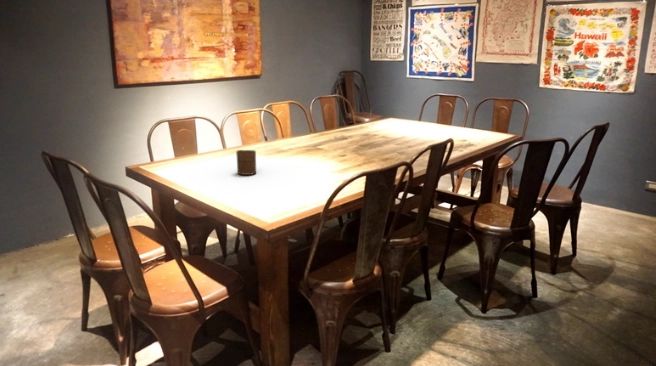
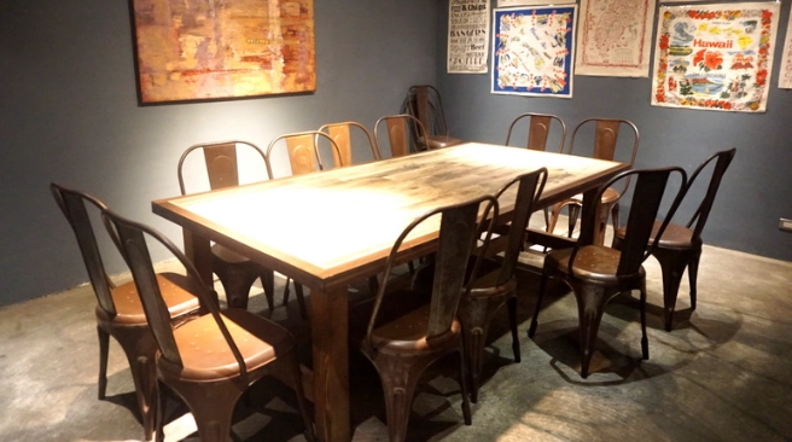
- cup (246, 162)
